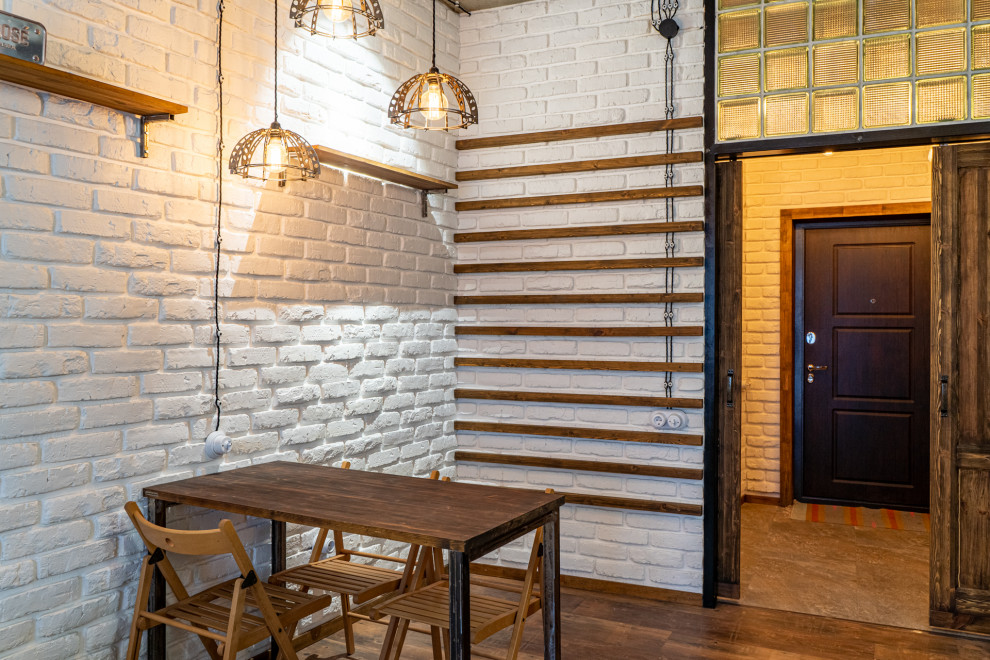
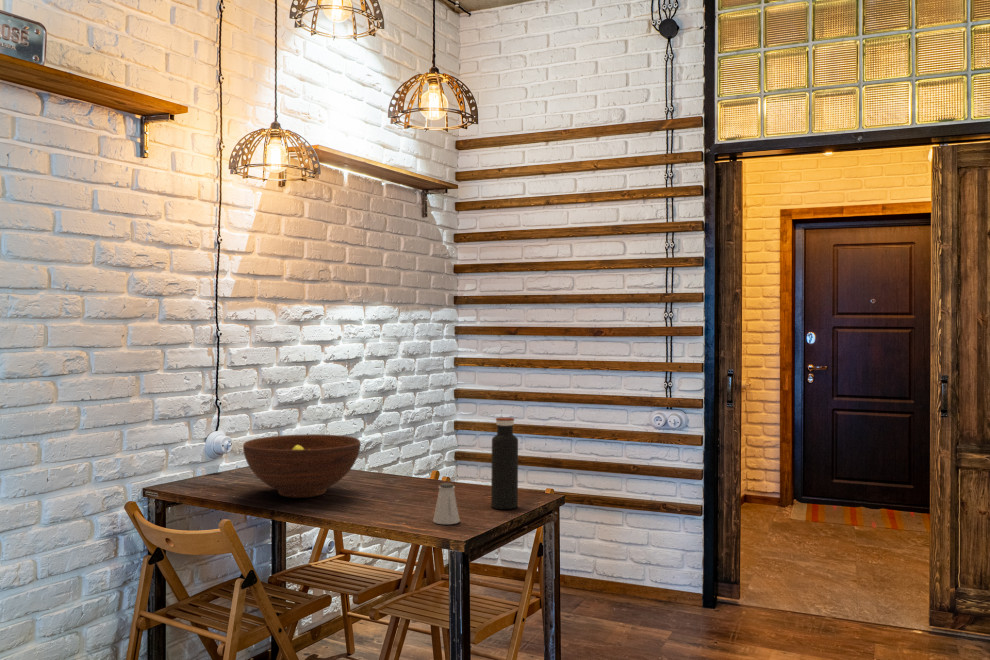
+ saltshaker (446, 502)
+ water bottle (504, 462)
+ fruit bowl (302, 468)
